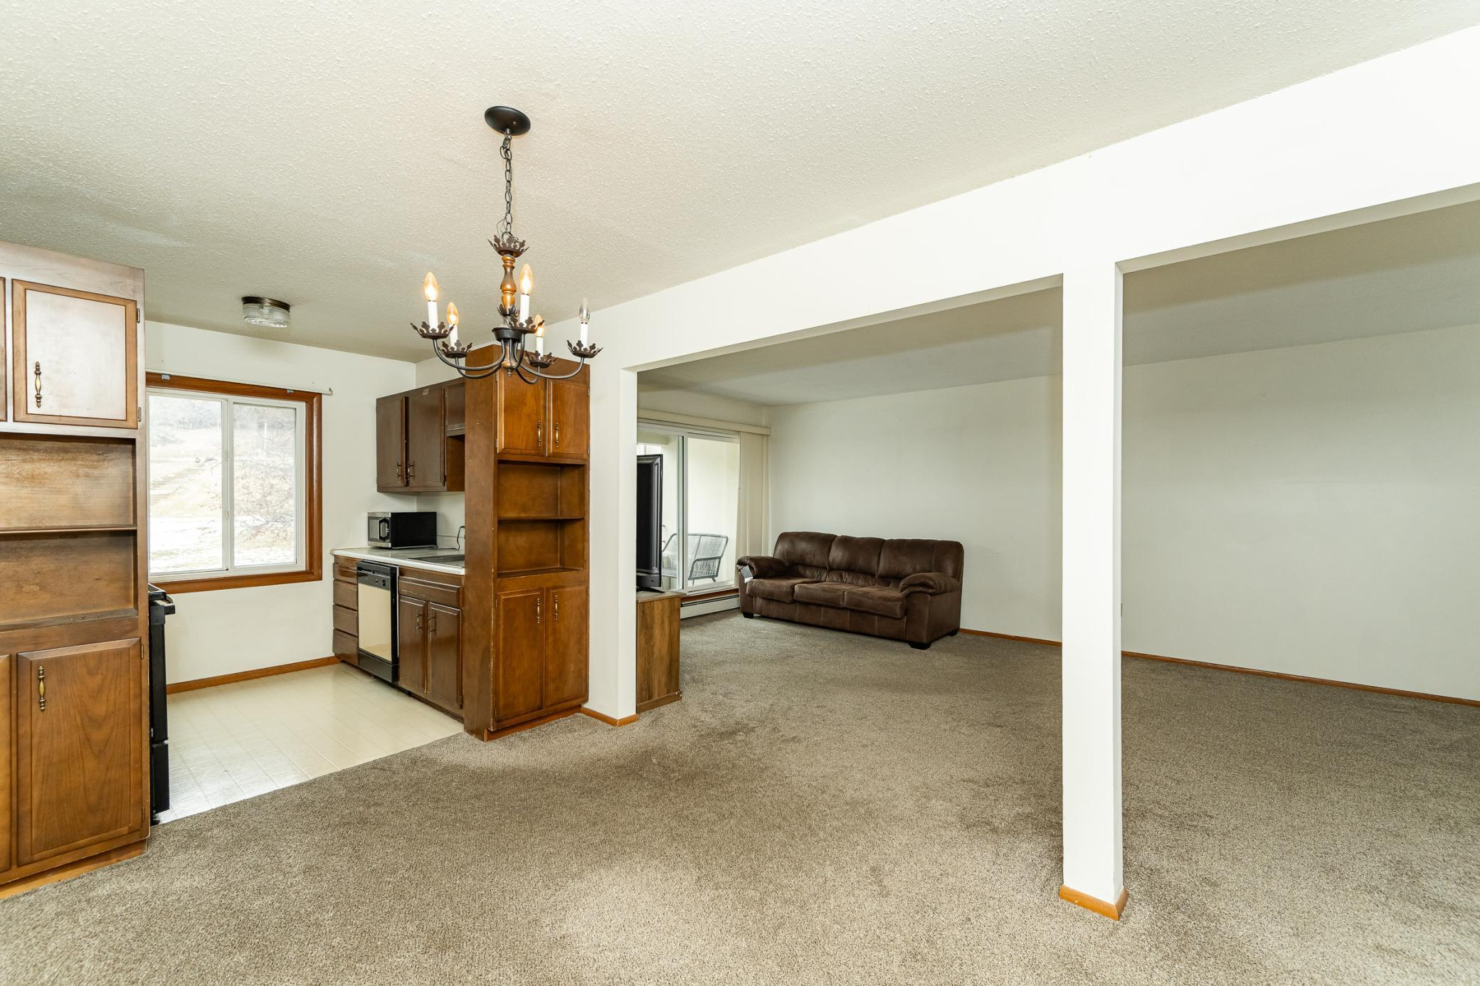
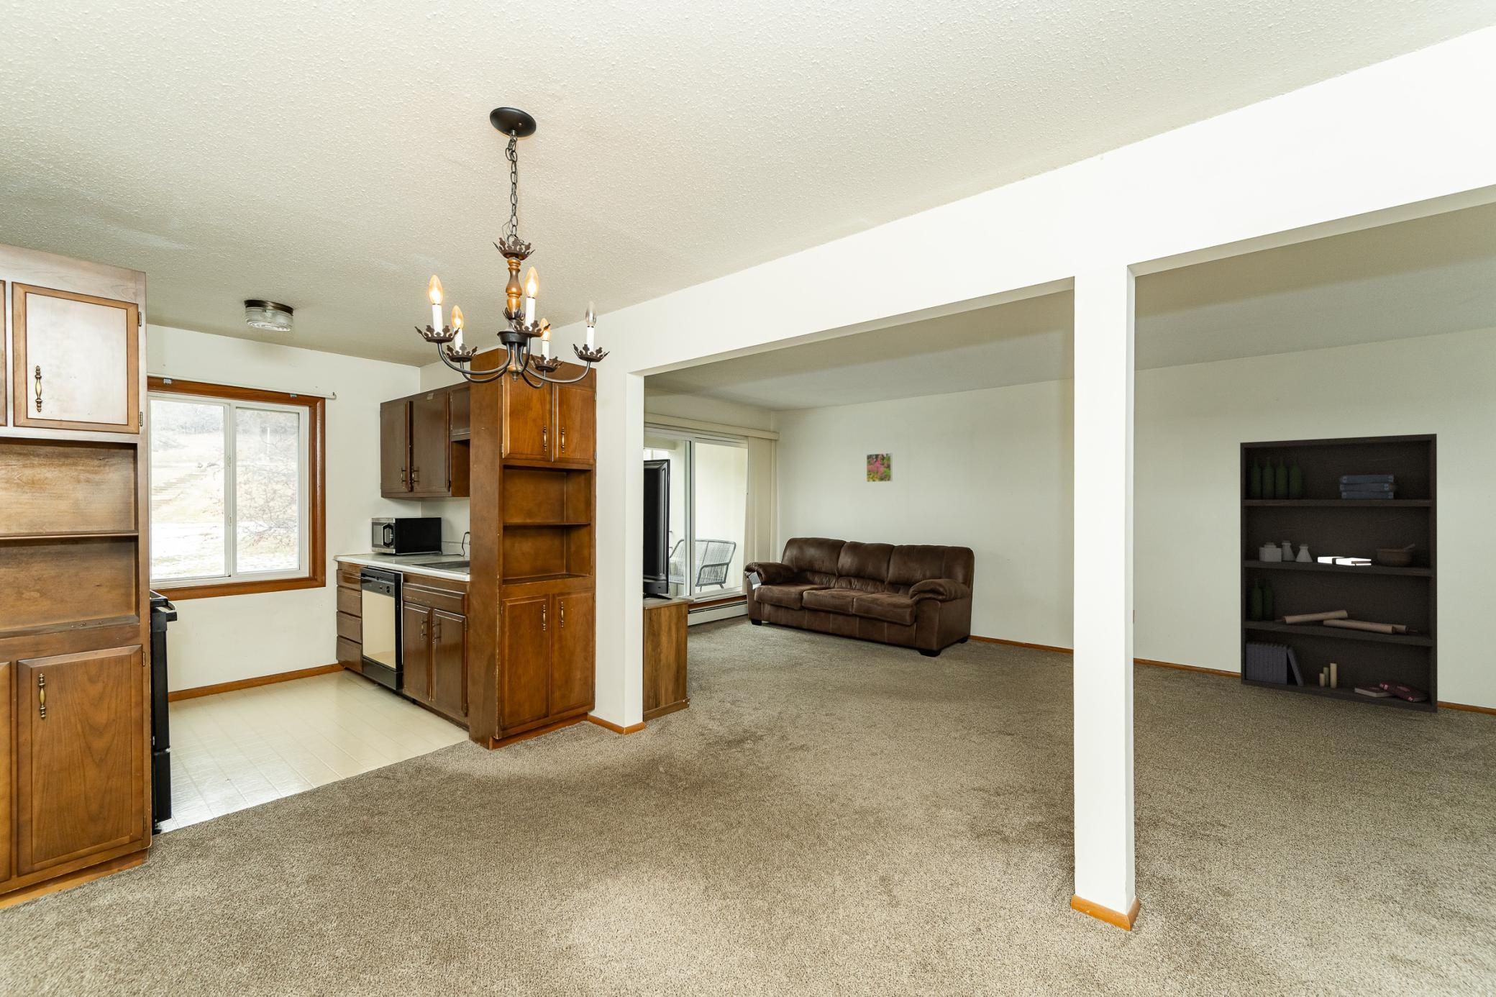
+ bookshelf (1331, 566)
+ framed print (879, 467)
